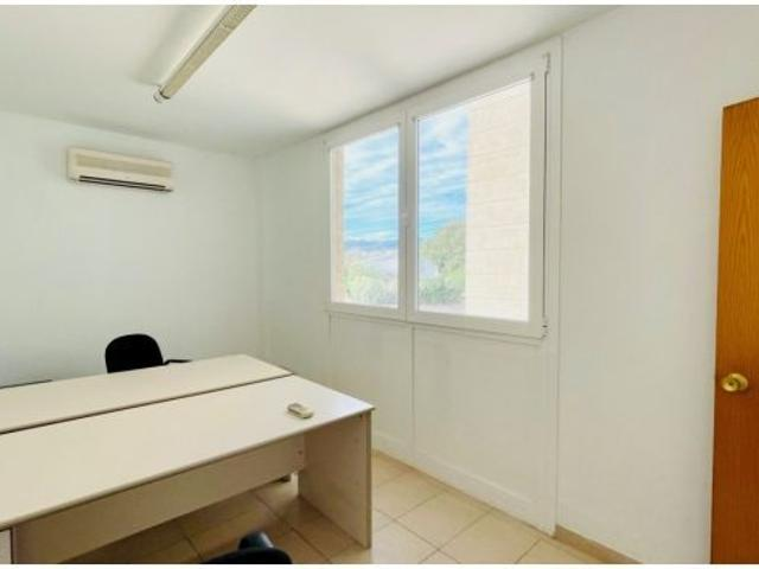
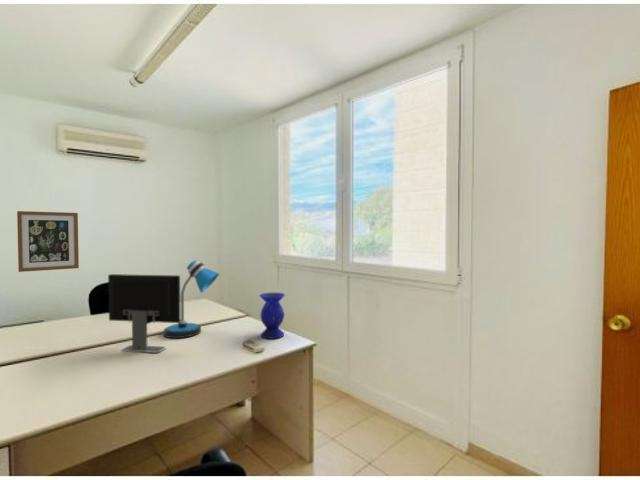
+ desk lamp (183, 296)
+ computer monitor (142, 312)
+ wall art (49, 241)
+ vase (272, 314)
